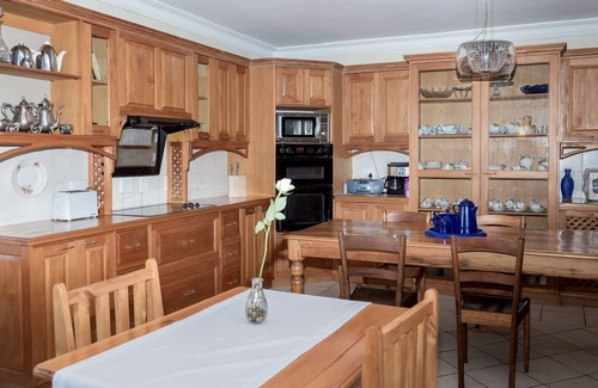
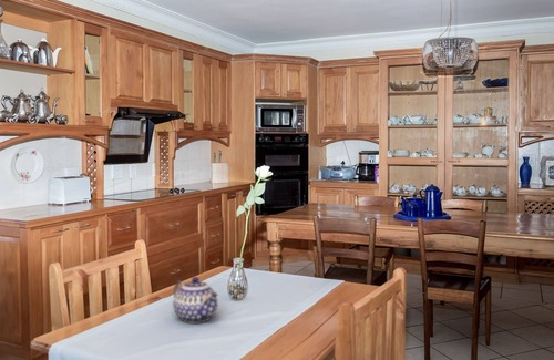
+ teapot (195, 298)
